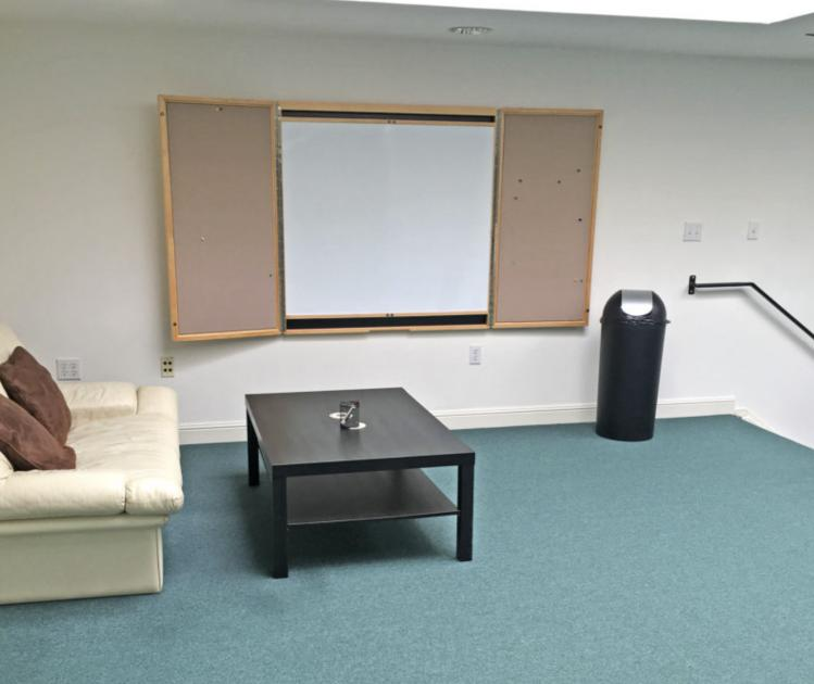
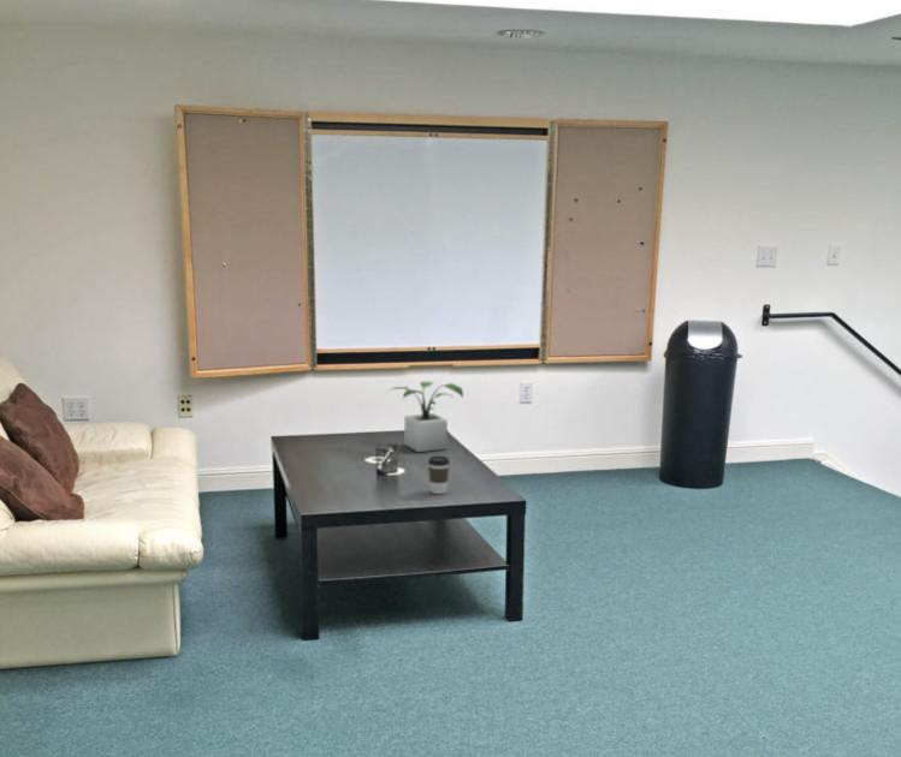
+ coffee cup (438, 475)
+ potted plant (426, 415)
